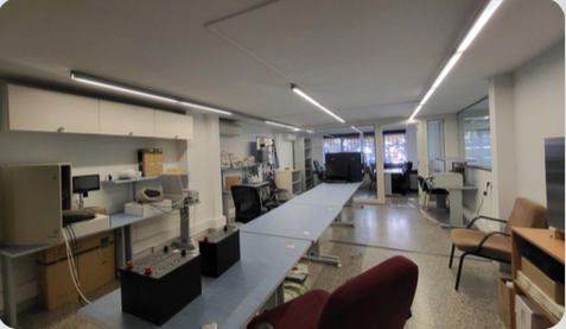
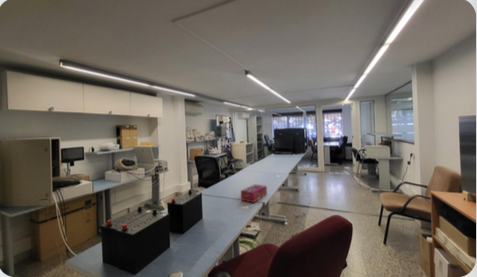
+ tissue box (254, 192)
